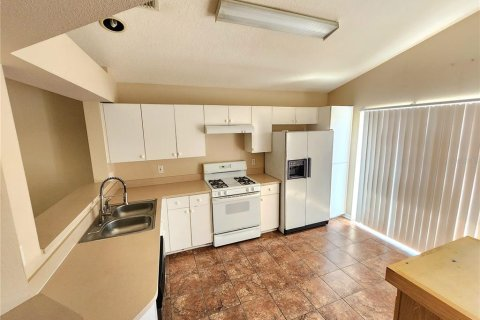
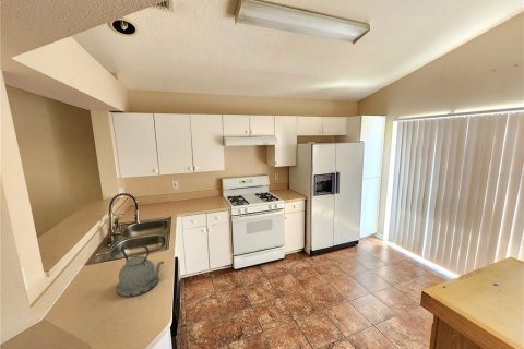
+ kettle (139, 264)
